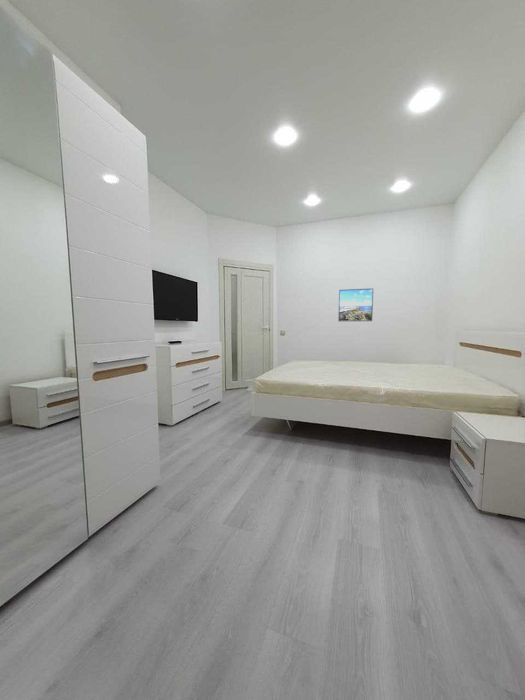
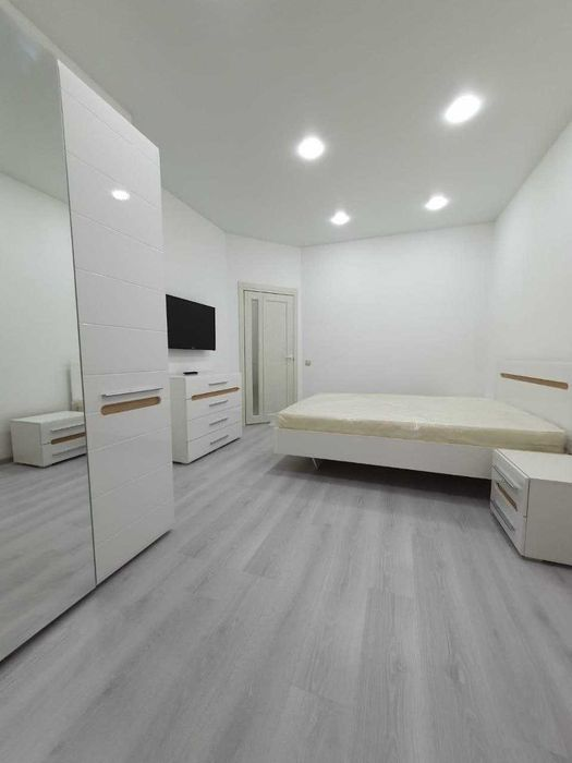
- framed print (355, 305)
